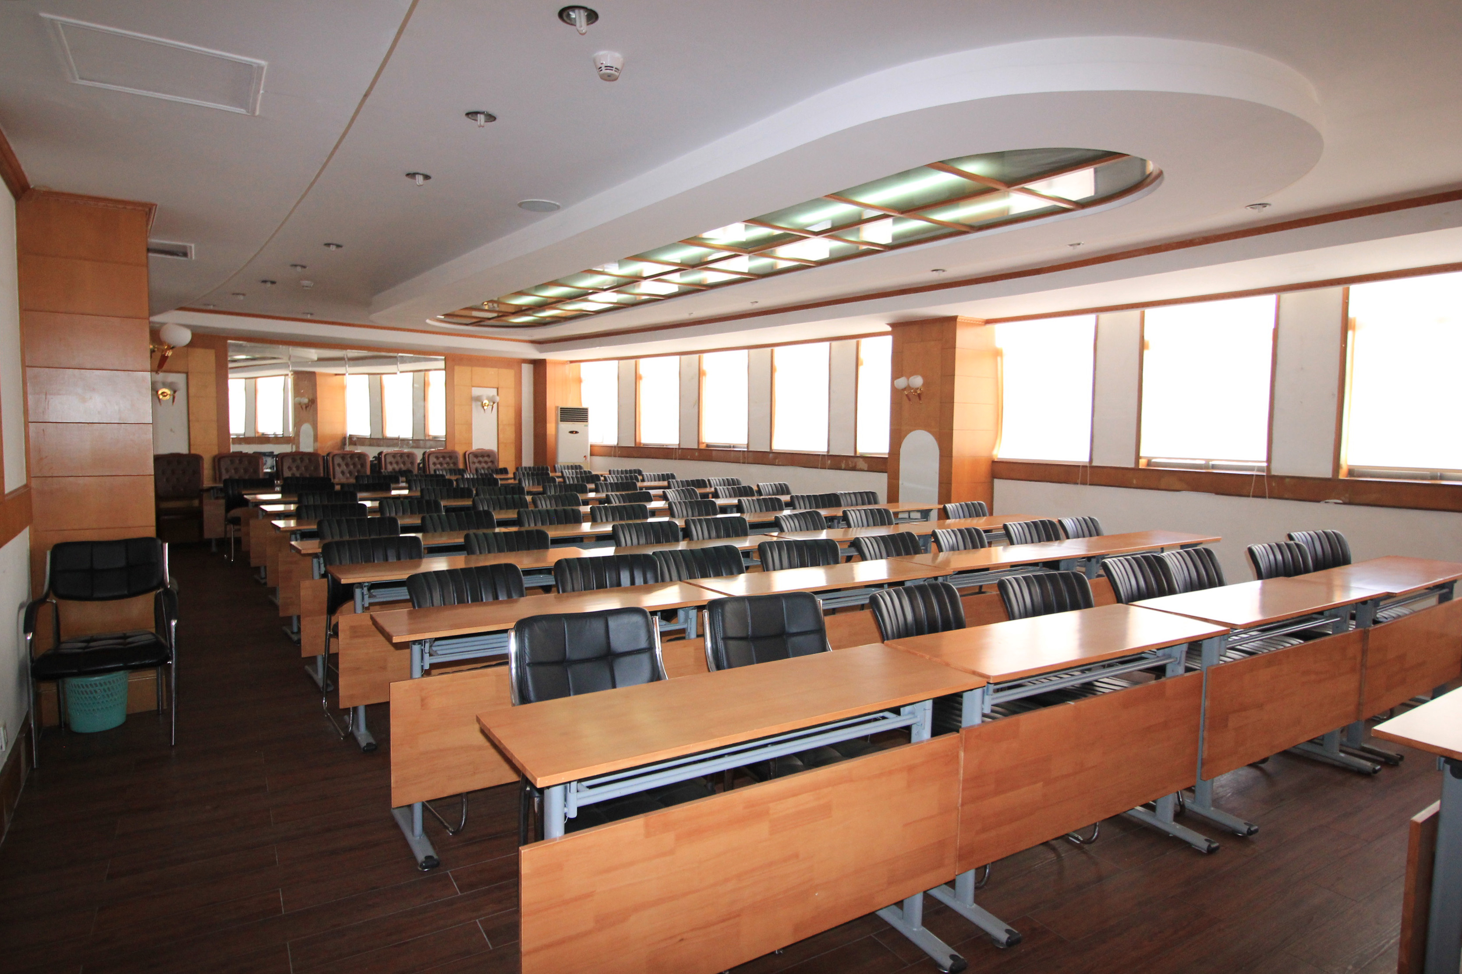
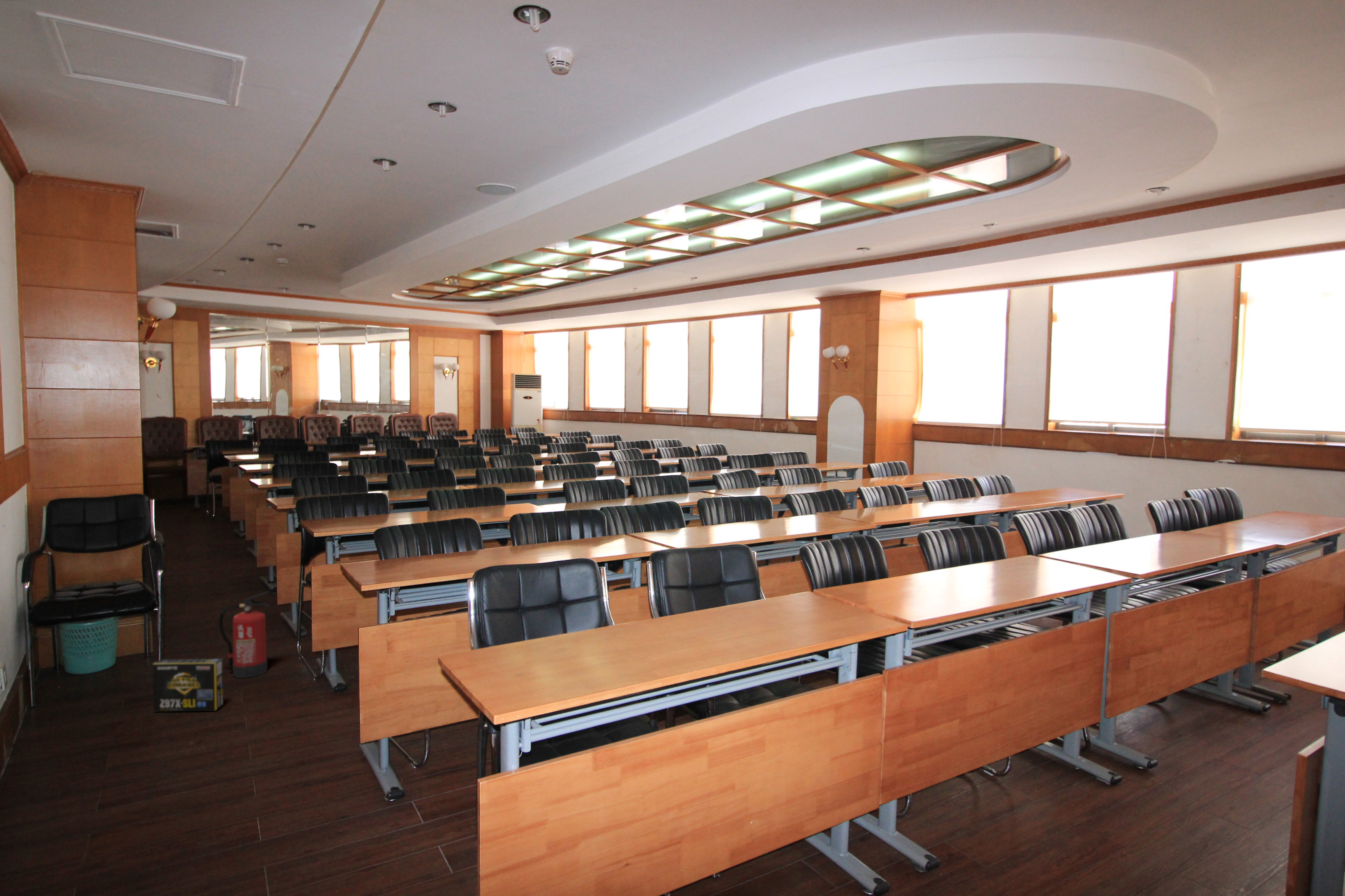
+ fire extinguisher (245, 633)
+ box (188, 685)
